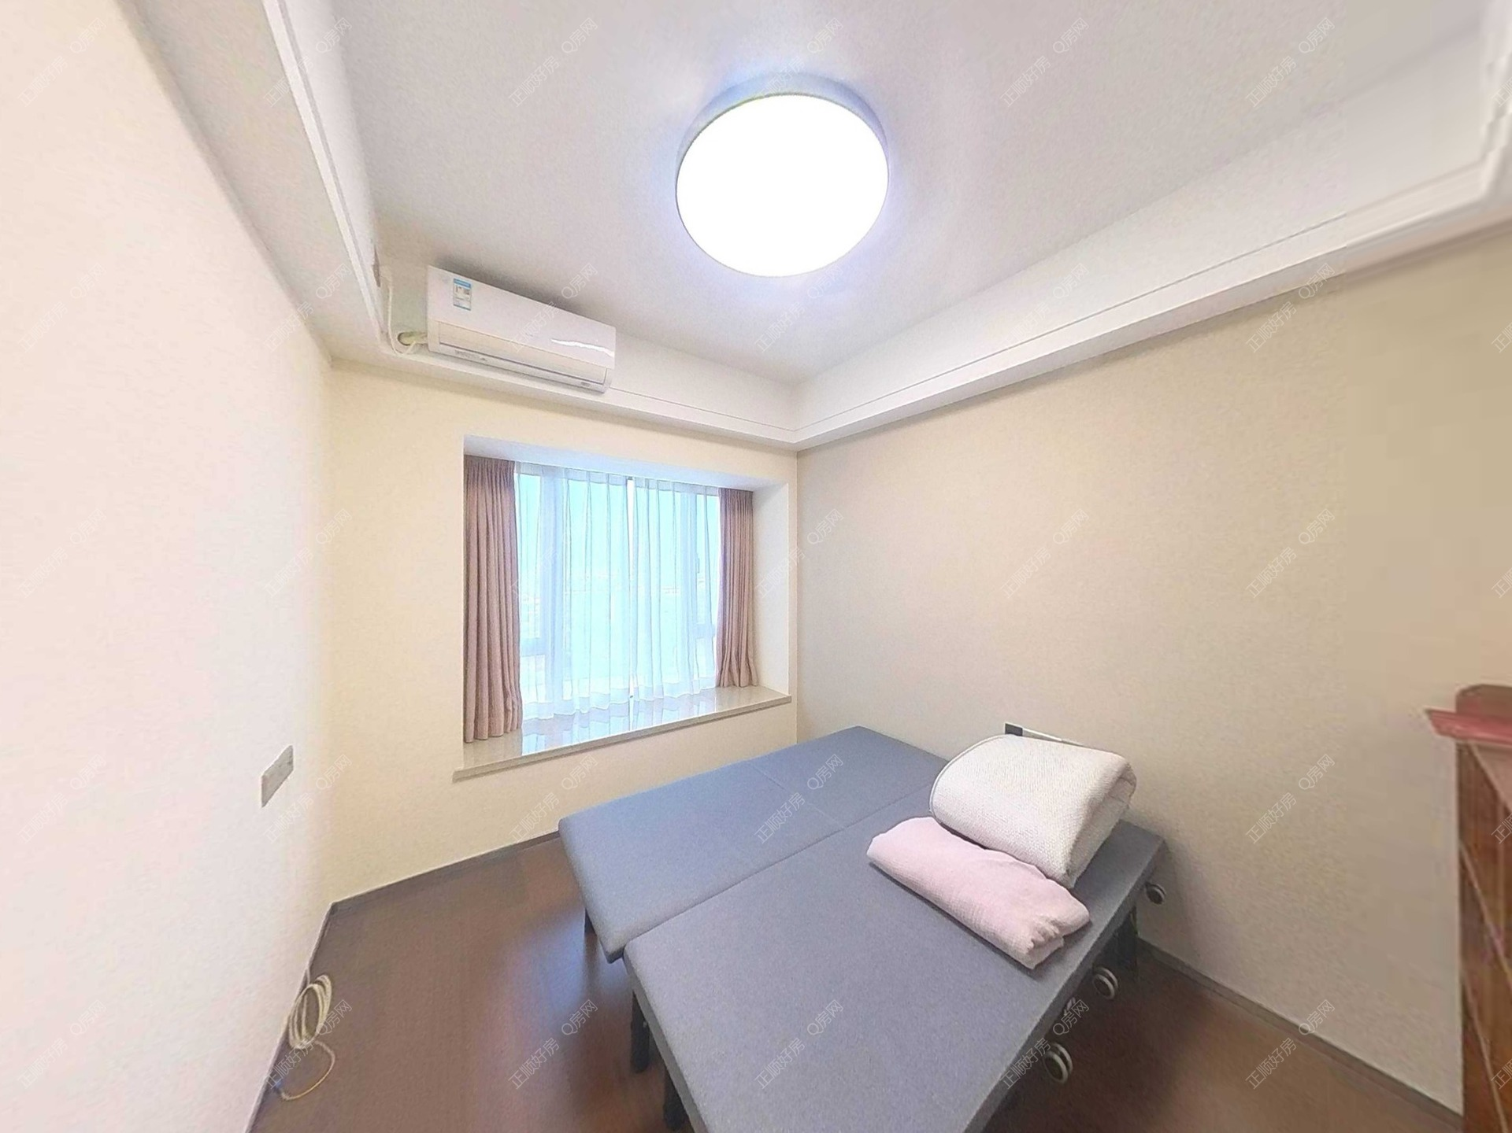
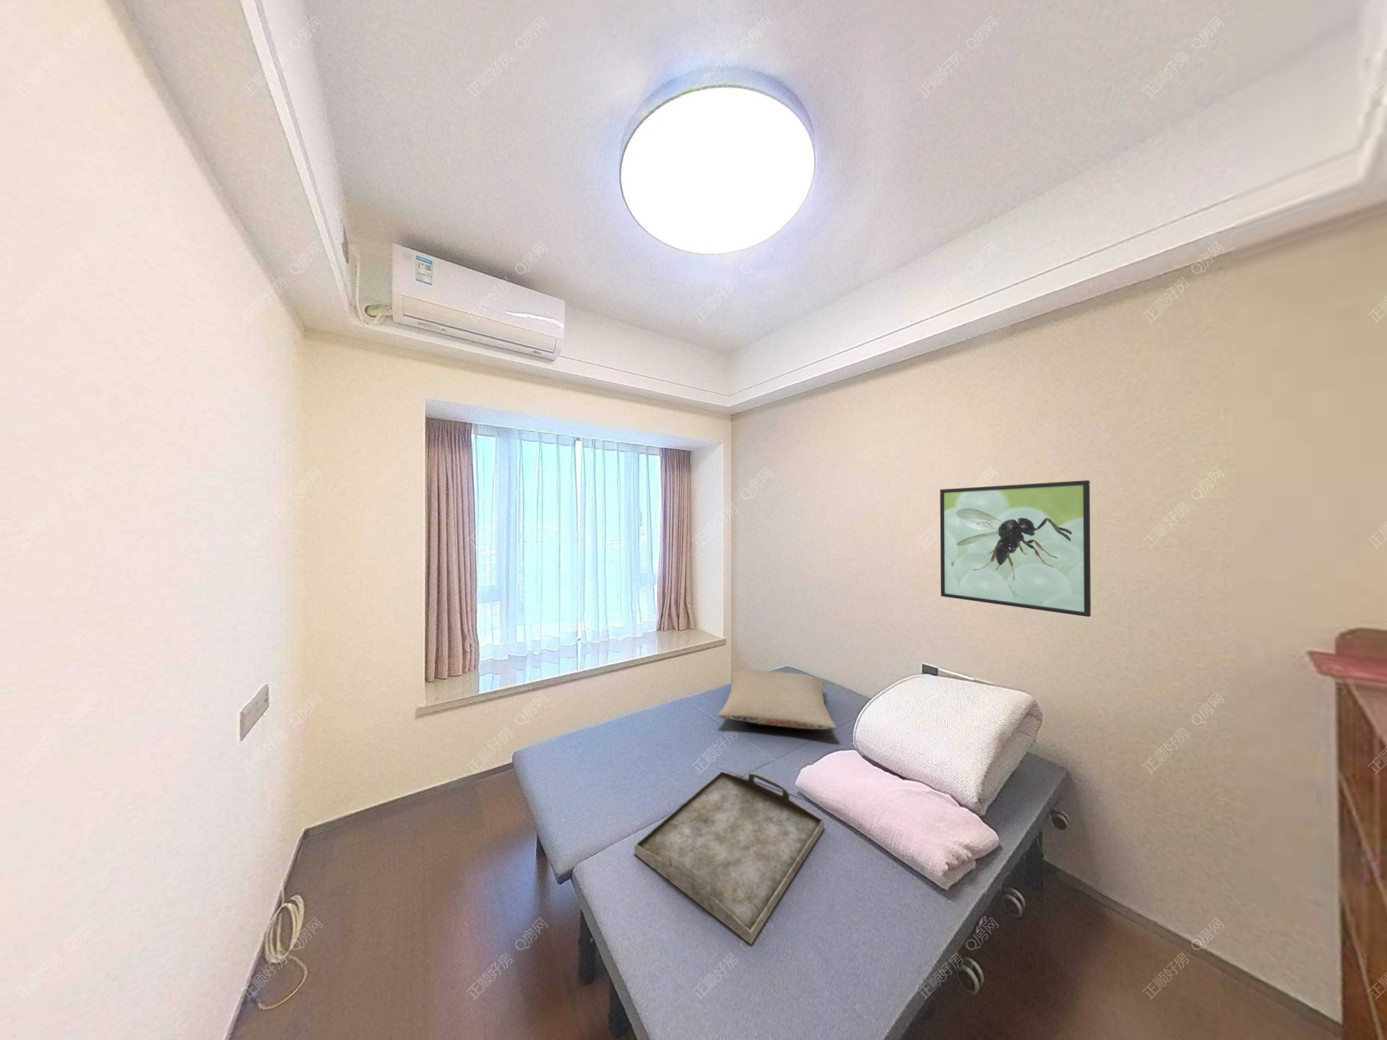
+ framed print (1006, 545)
+ serving tray (733, 828)
+ pillow (775, 696)
